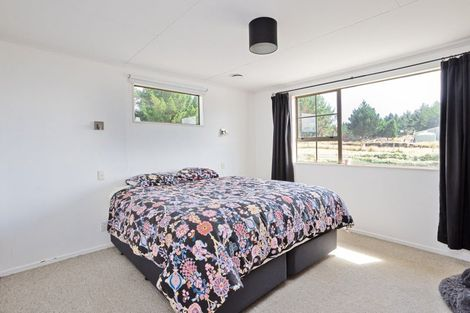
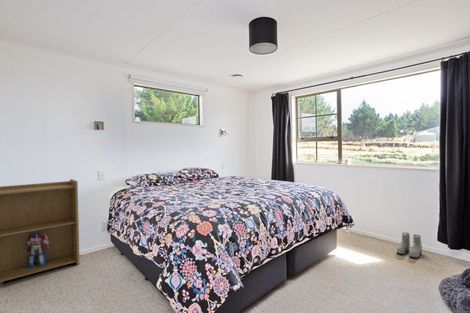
+ bookshelf (36, 227)
+ boots (409, 244)
